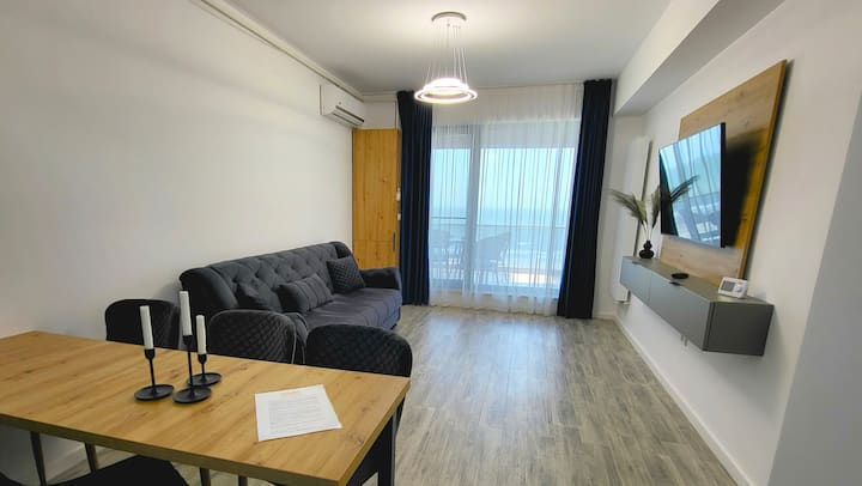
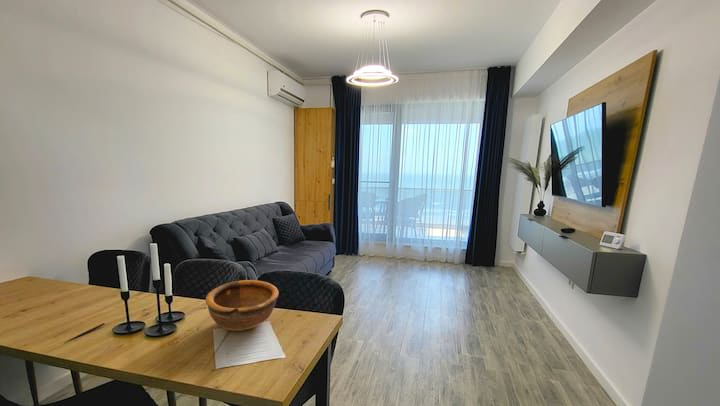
+ pen (83, 333)
+ bowl (244, 307)
